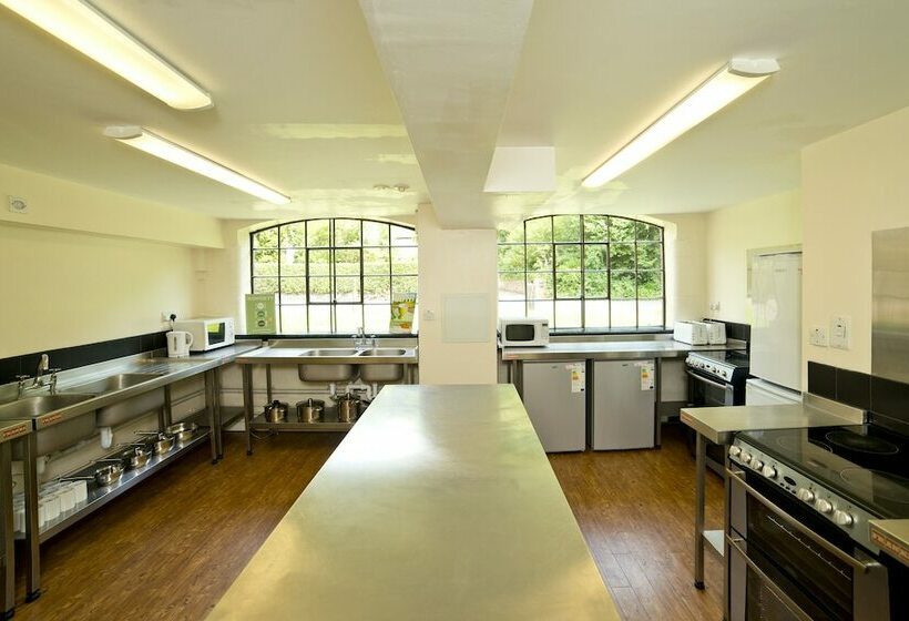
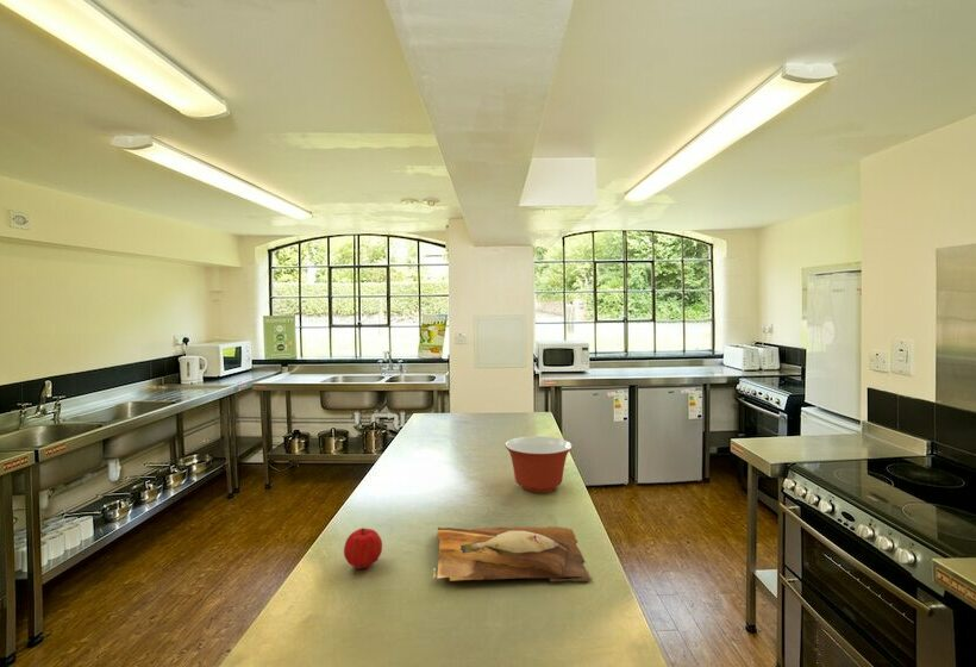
+ cutting board (509, 543)
+ fruit (363, 547)
+ mixing bowl (538, 465)
